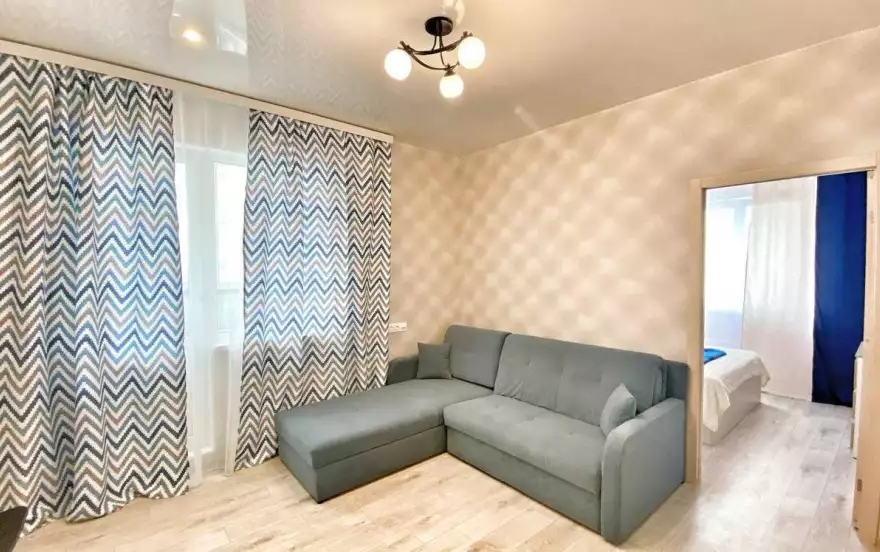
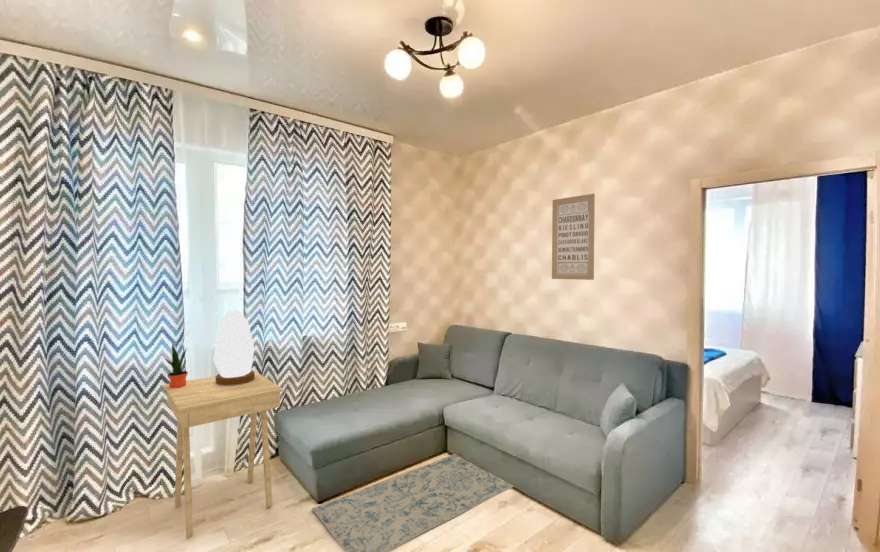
+ rug (421, 495)
+ wall art (572, 238)
+ table lamp (234, 345)
+ potted plant (175, 364)
+ side table (219, 420)
